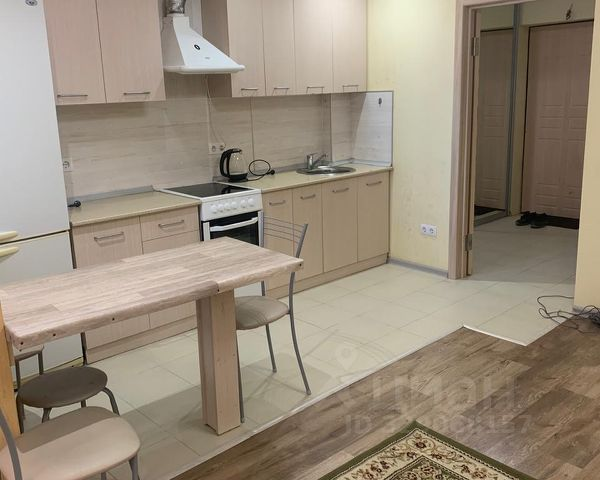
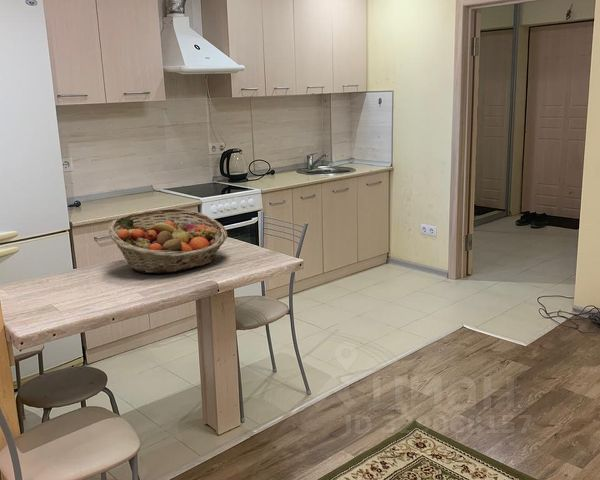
+ fruit basket (169, 239)
